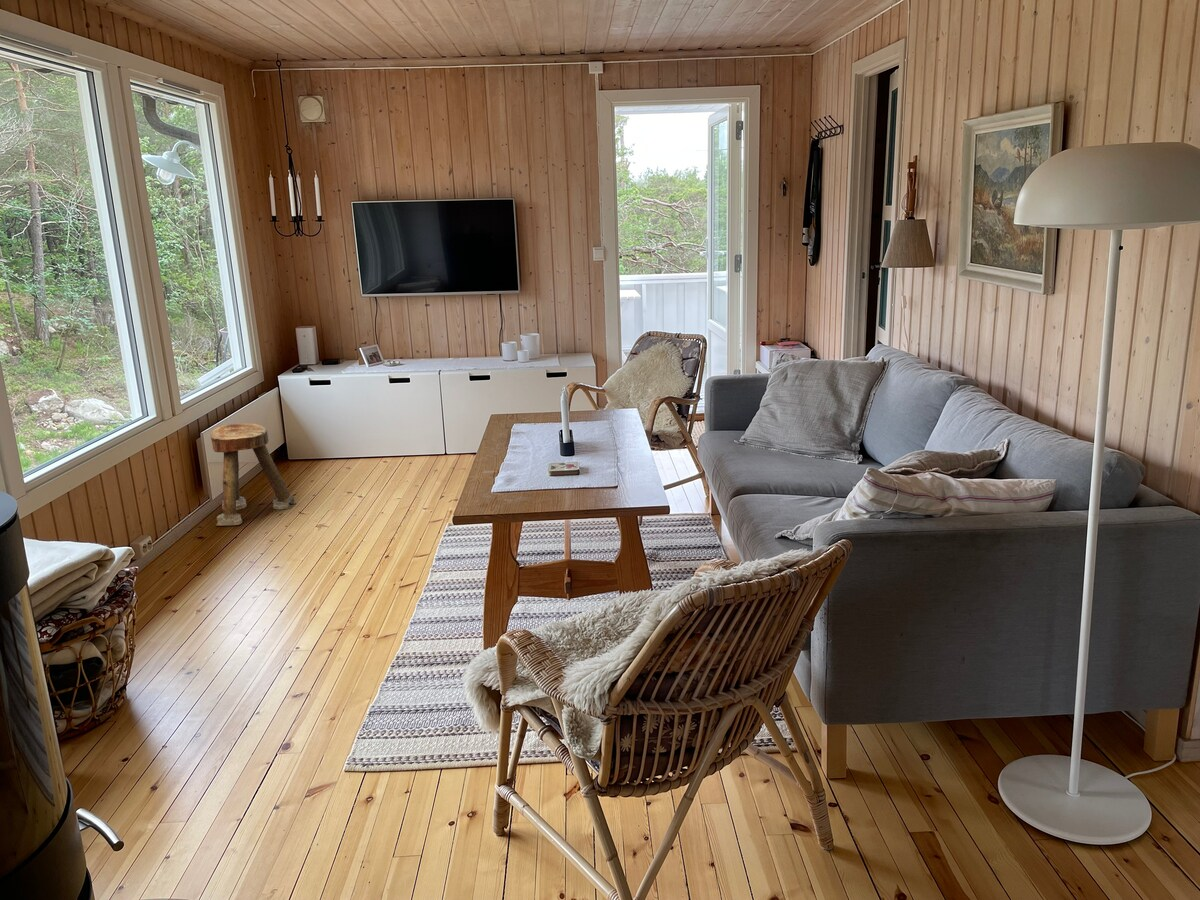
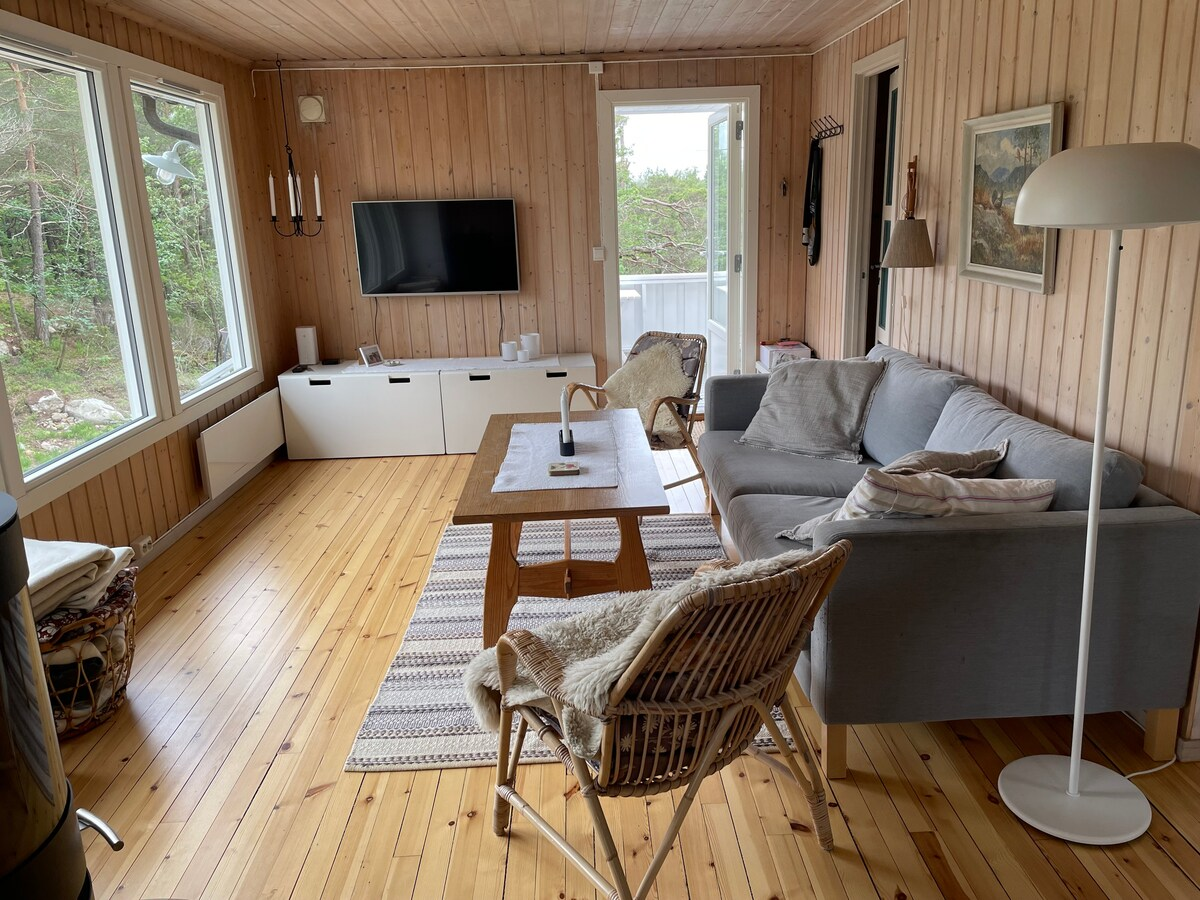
- stool (238, 471)
